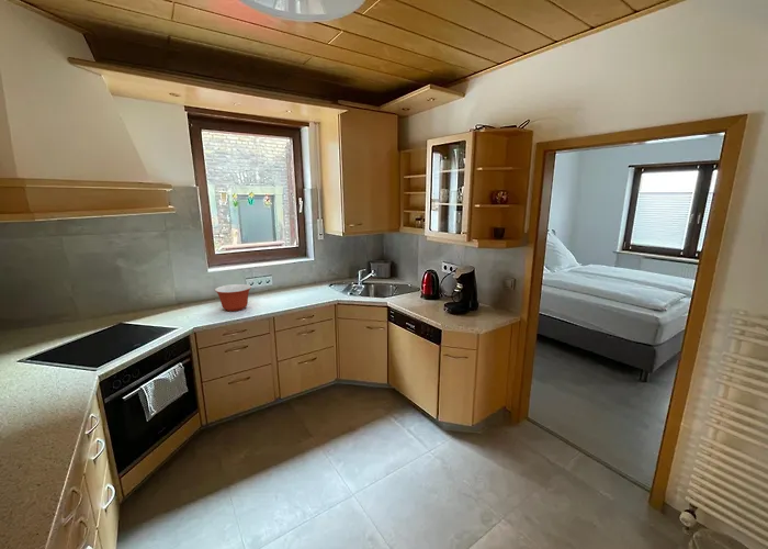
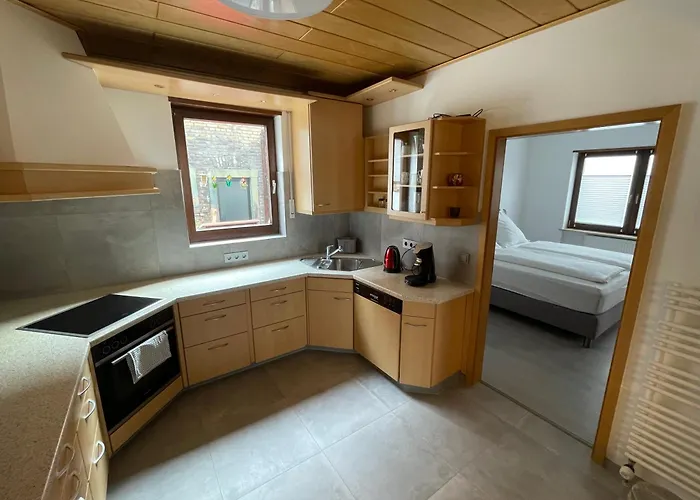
- mixing bowl (234, 298)
